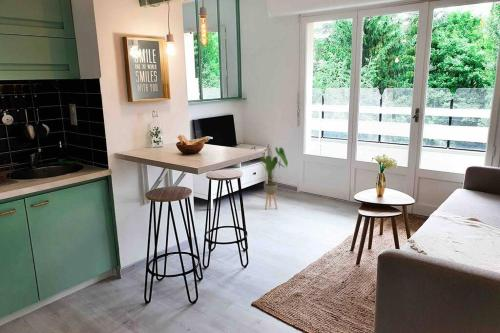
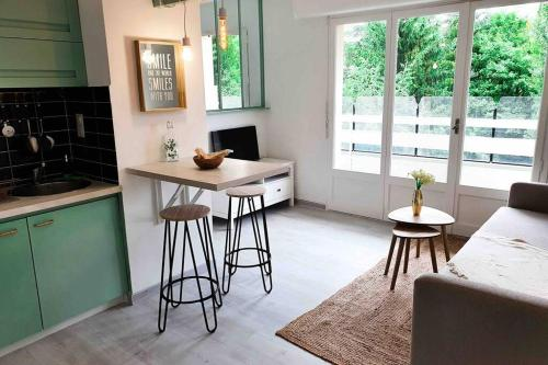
- house plant (271, 177)
